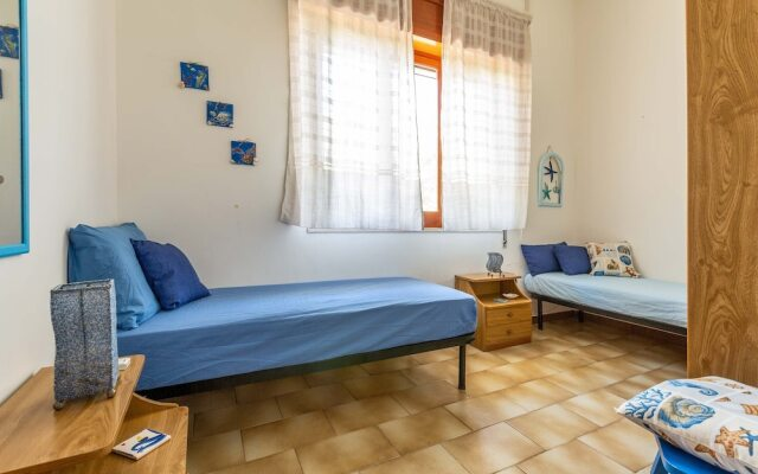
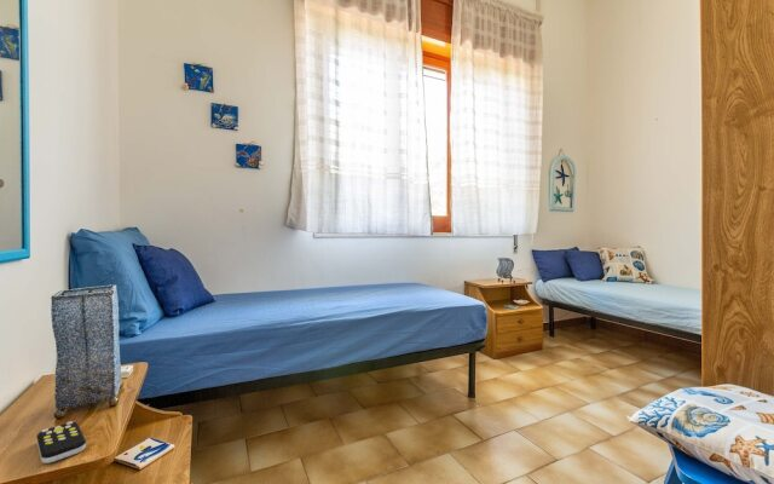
+ remote control (60, 440)
